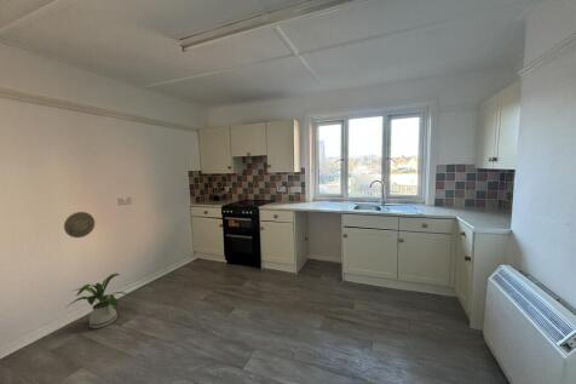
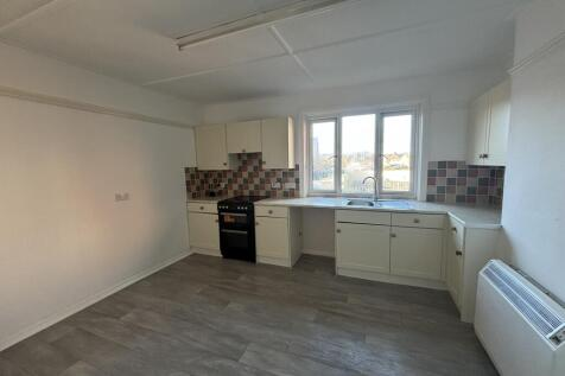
- house plant (99, 297)
- decorative plate (80, 224)
